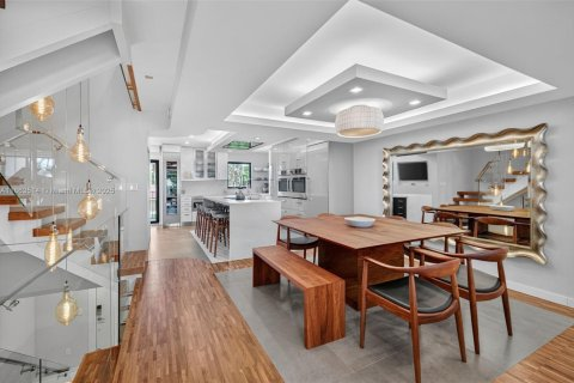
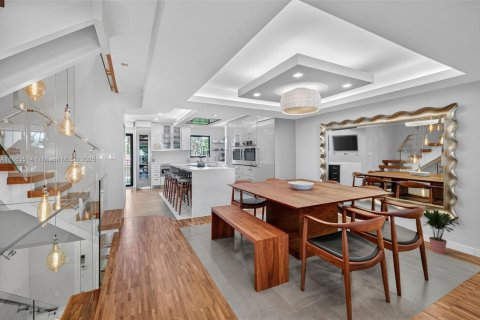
+ potted plant (443, 230)
